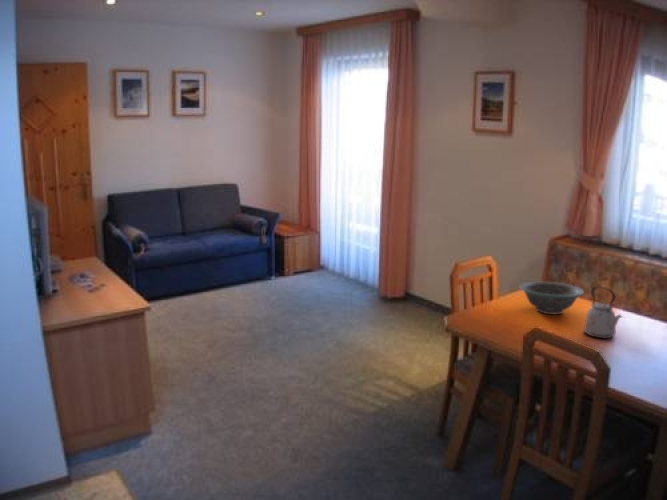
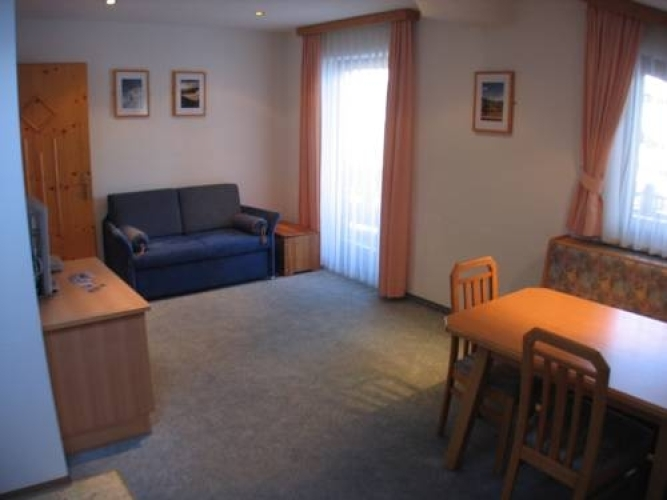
- decorative bowl (550, 299)
- kettle (605, 313)
